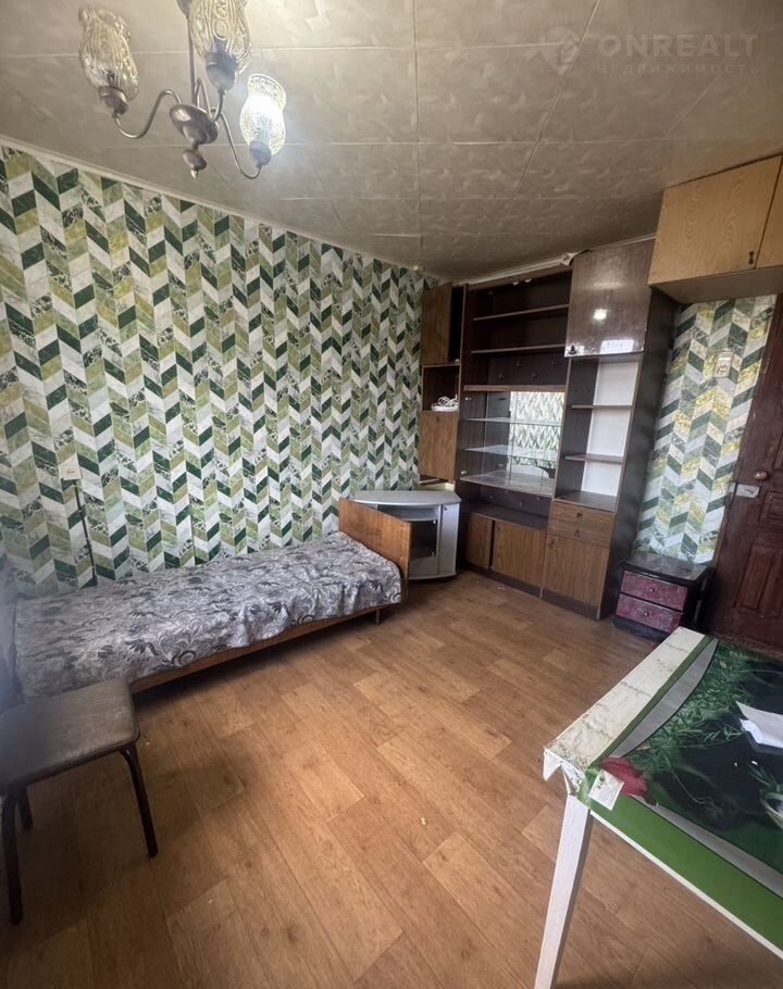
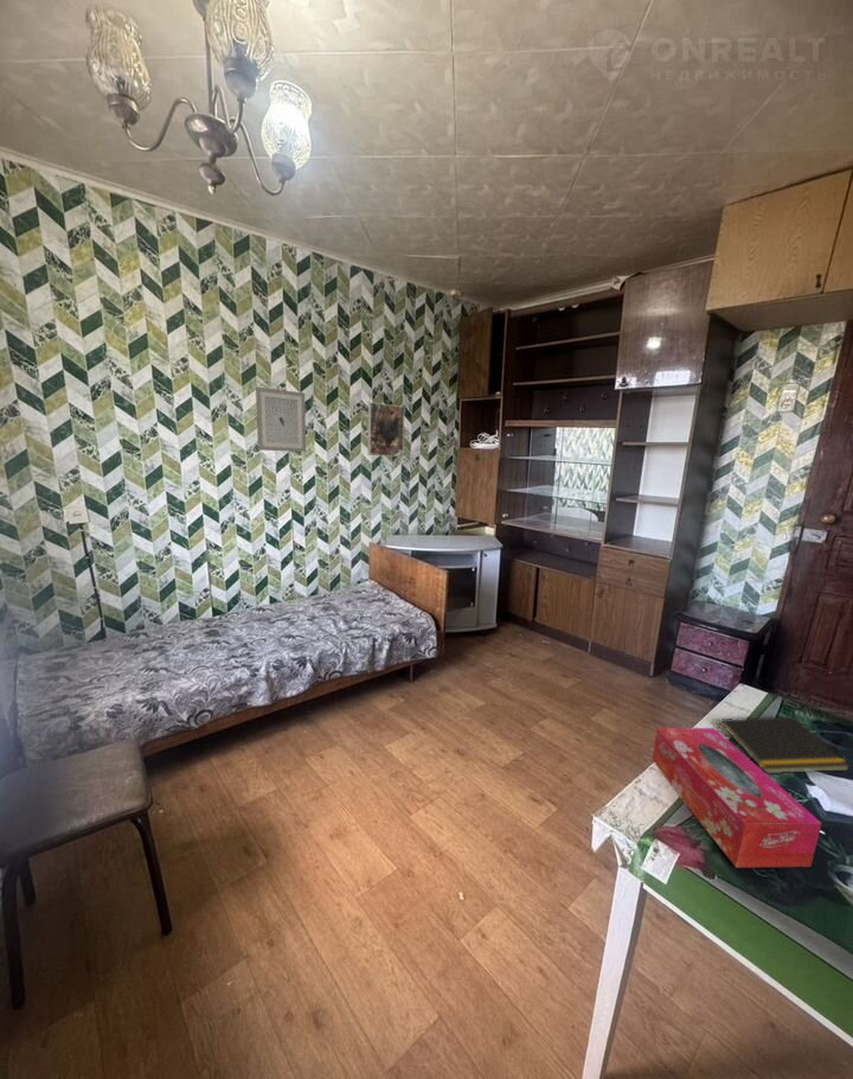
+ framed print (386, 430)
+ tissue box (723, 787)
+ wall art (281, 421)
+ notepad (781, 742)
